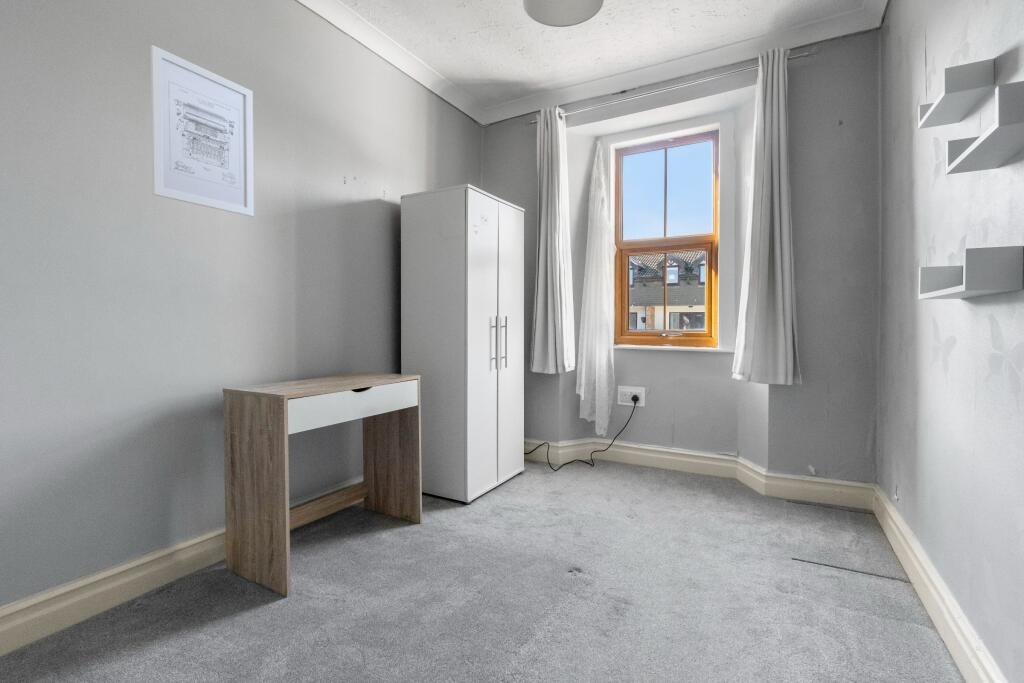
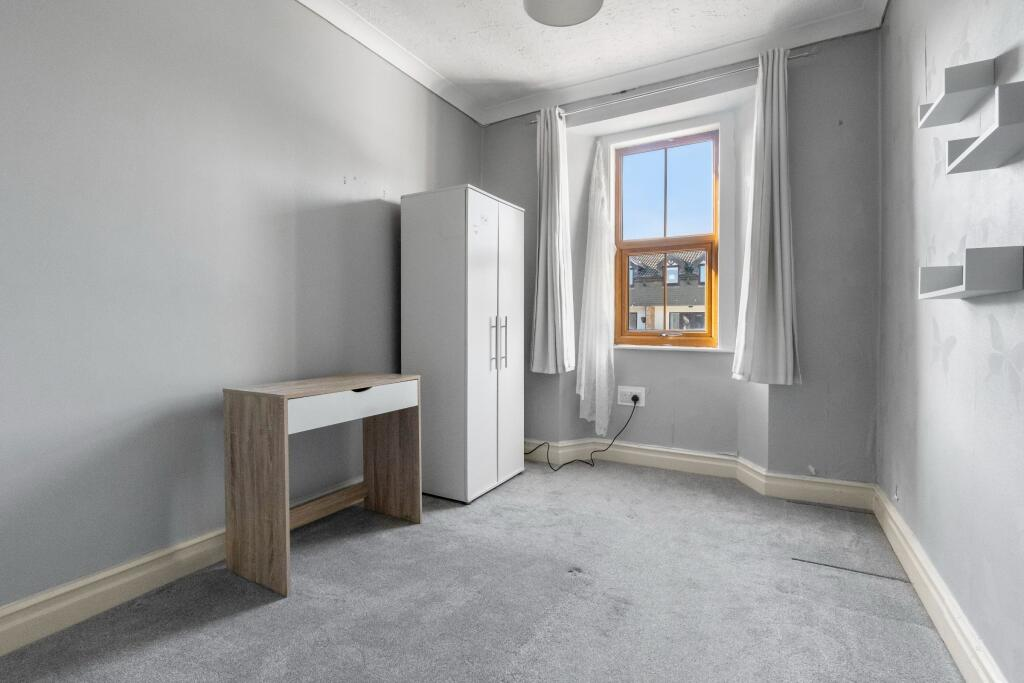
- wall art (206, 138)
